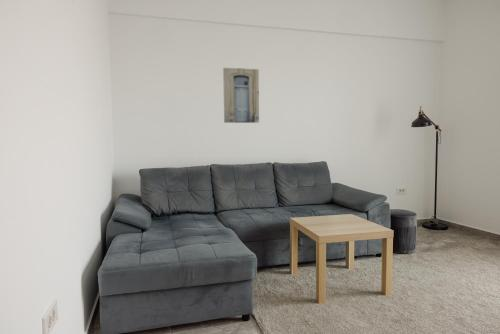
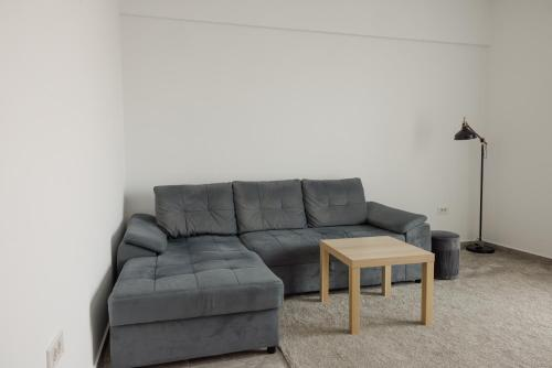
- wall art (241, 95)
